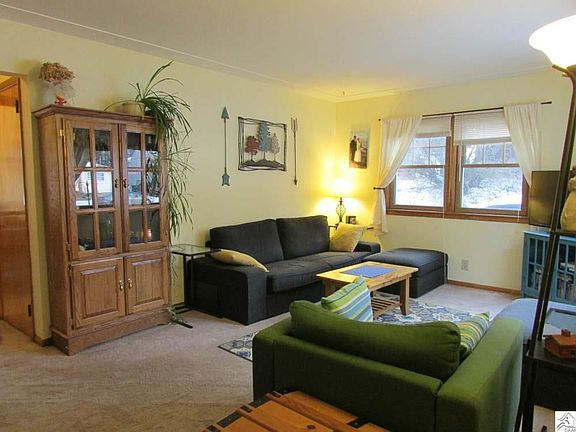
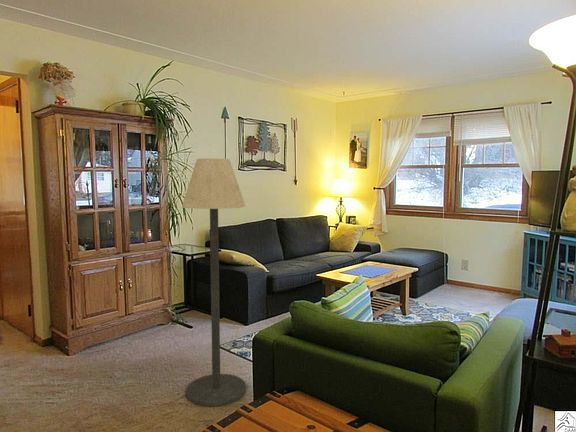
+ floor lamp (214, 277)
